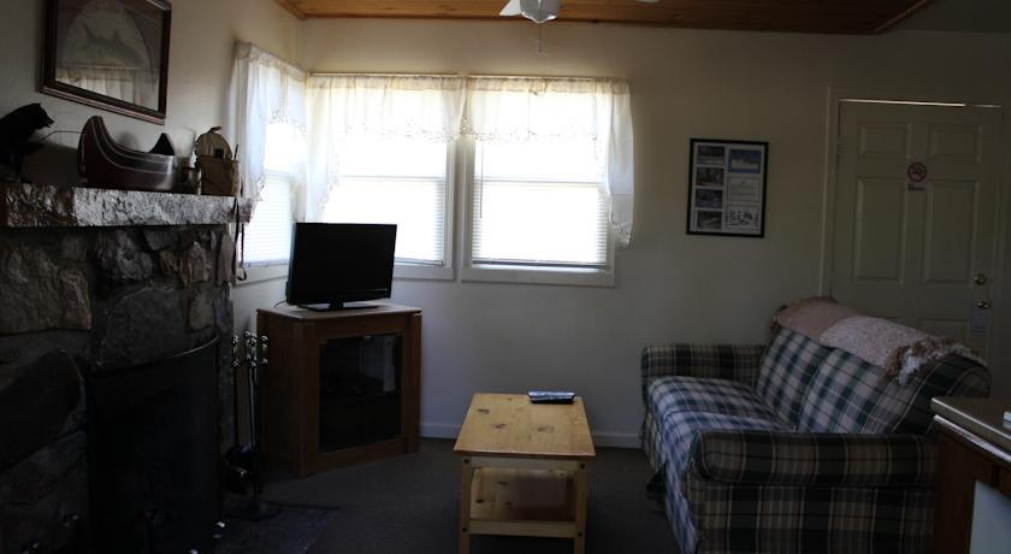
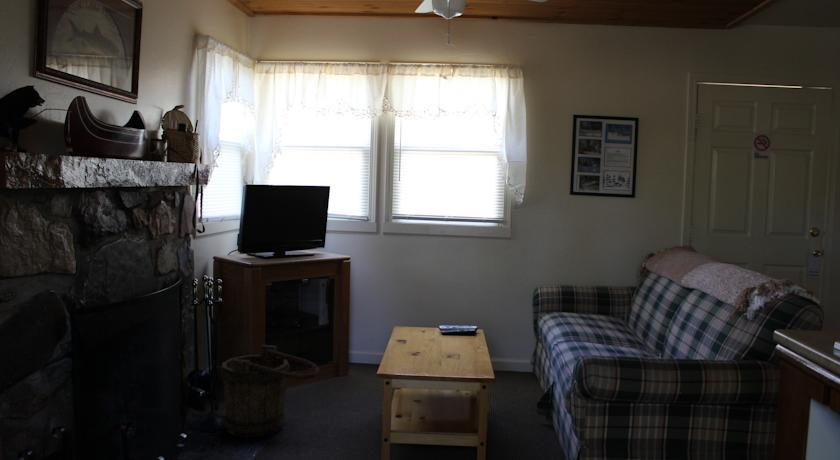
+ bucket (270, 391)
